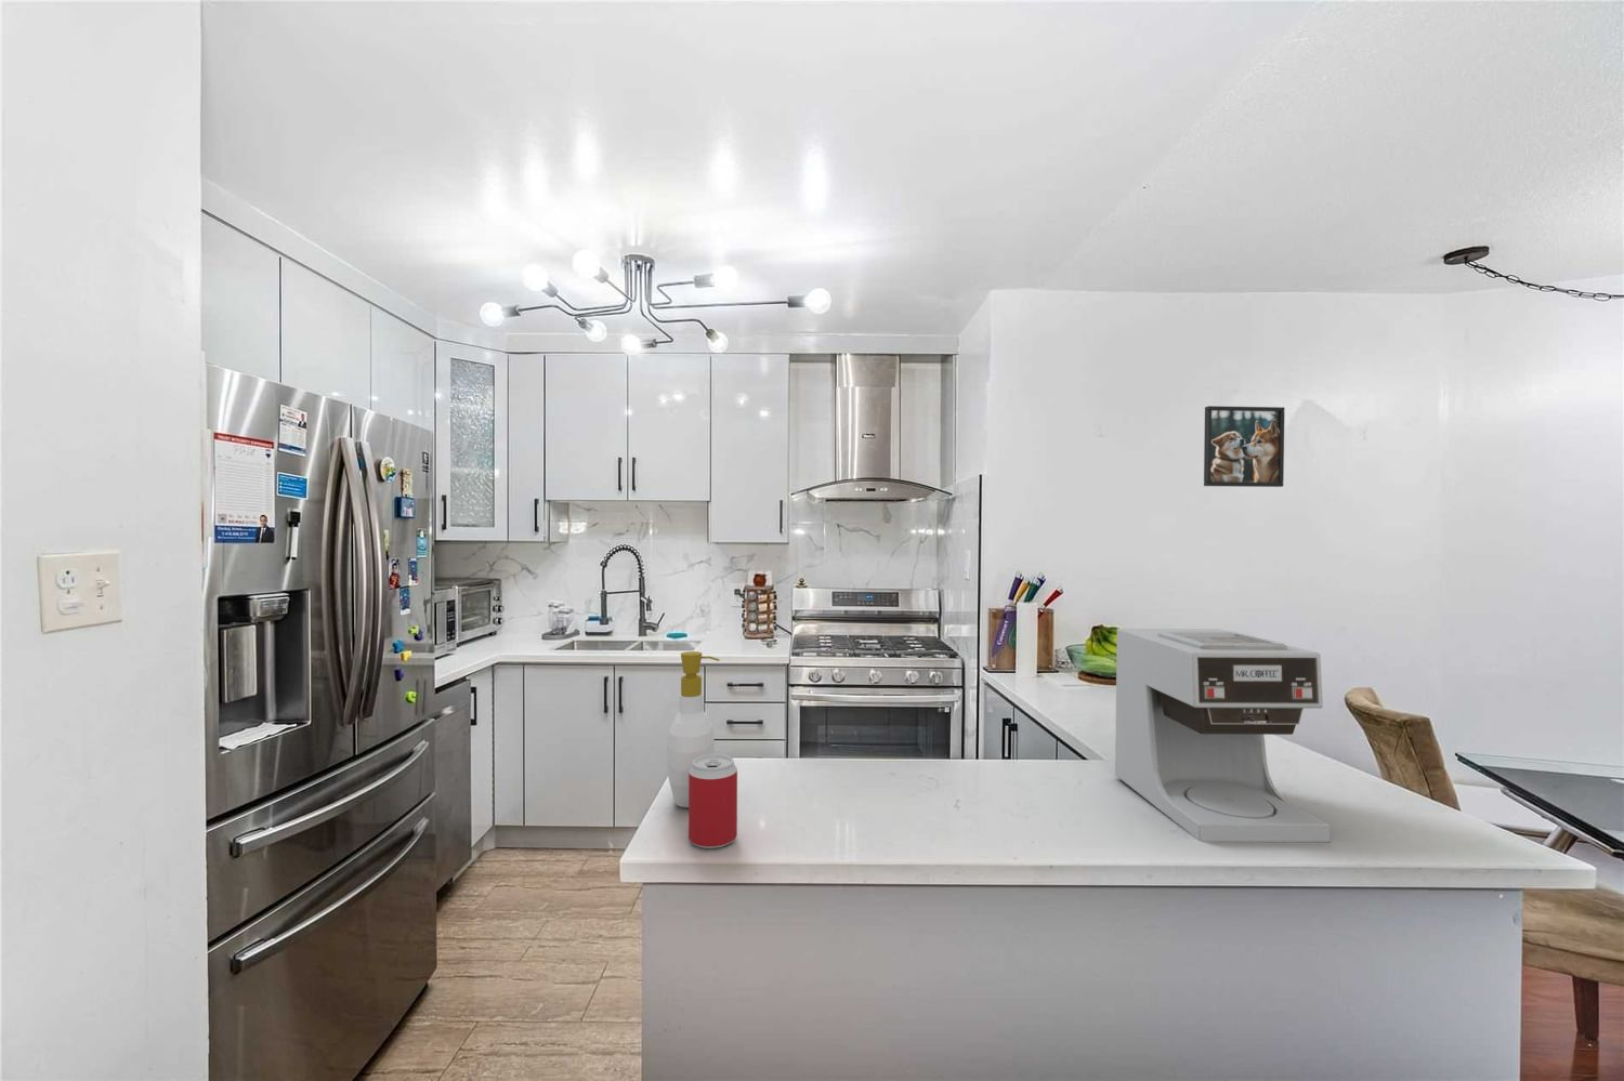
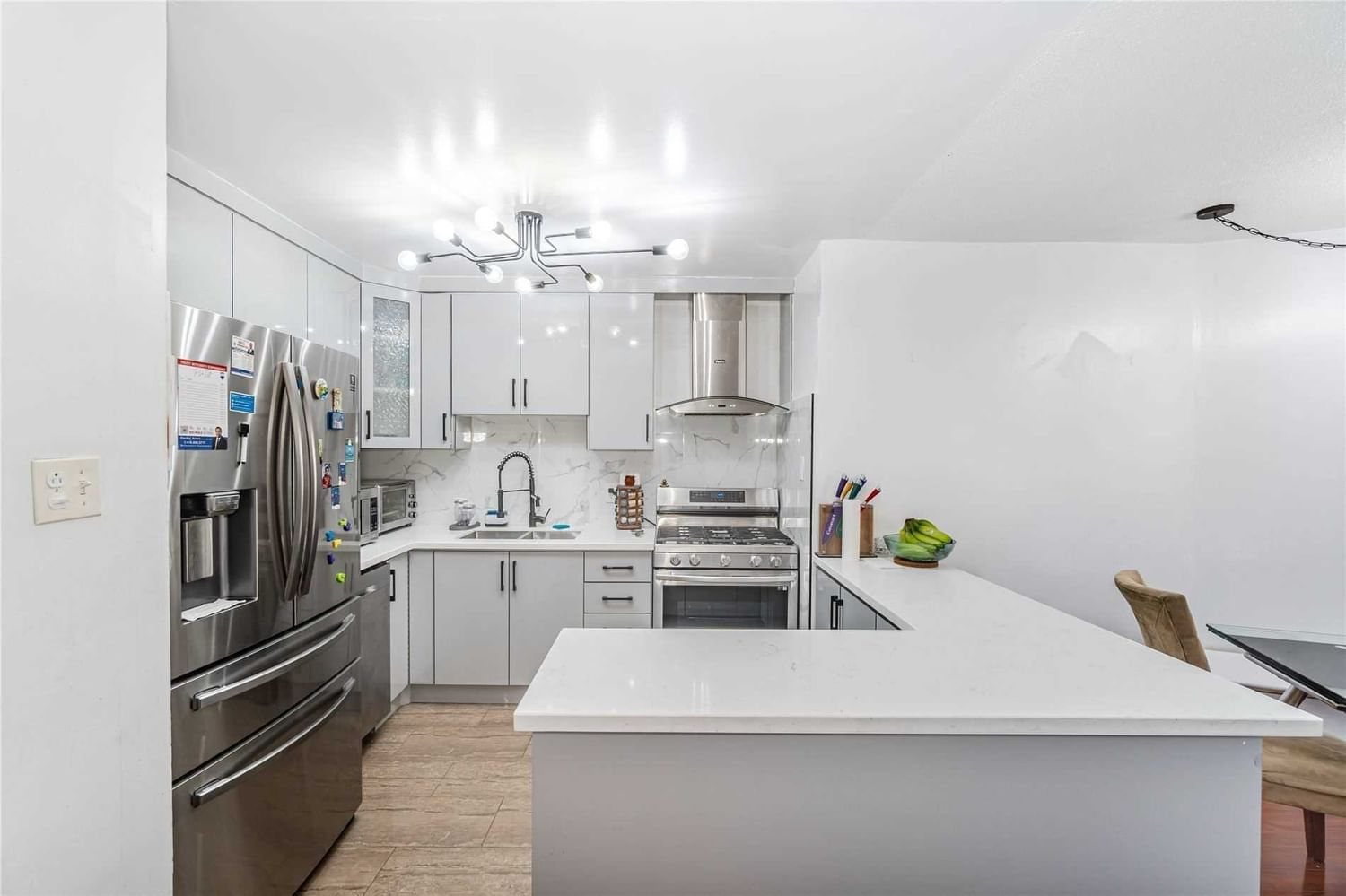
- soap bottle (693, 725)
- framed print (1244, 446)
- coffee maker (1210, 719)
- beverage can (712, 800)
